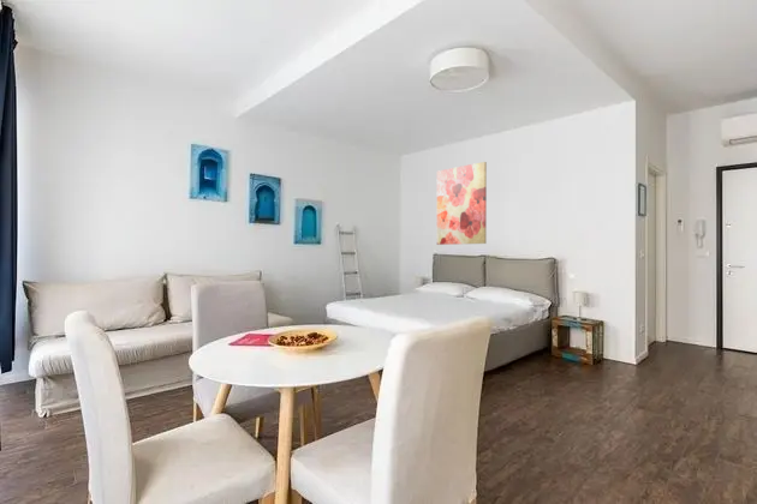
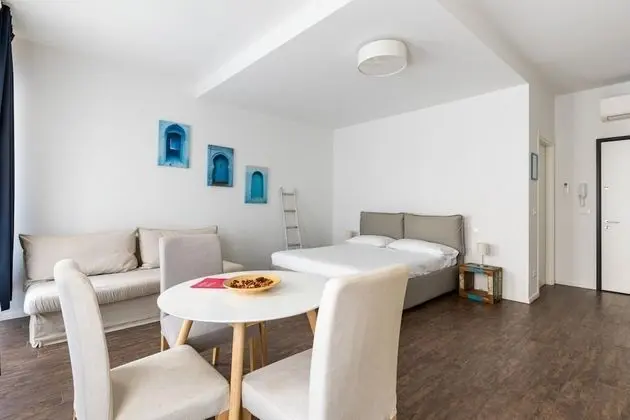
- wall art (460, 205)
